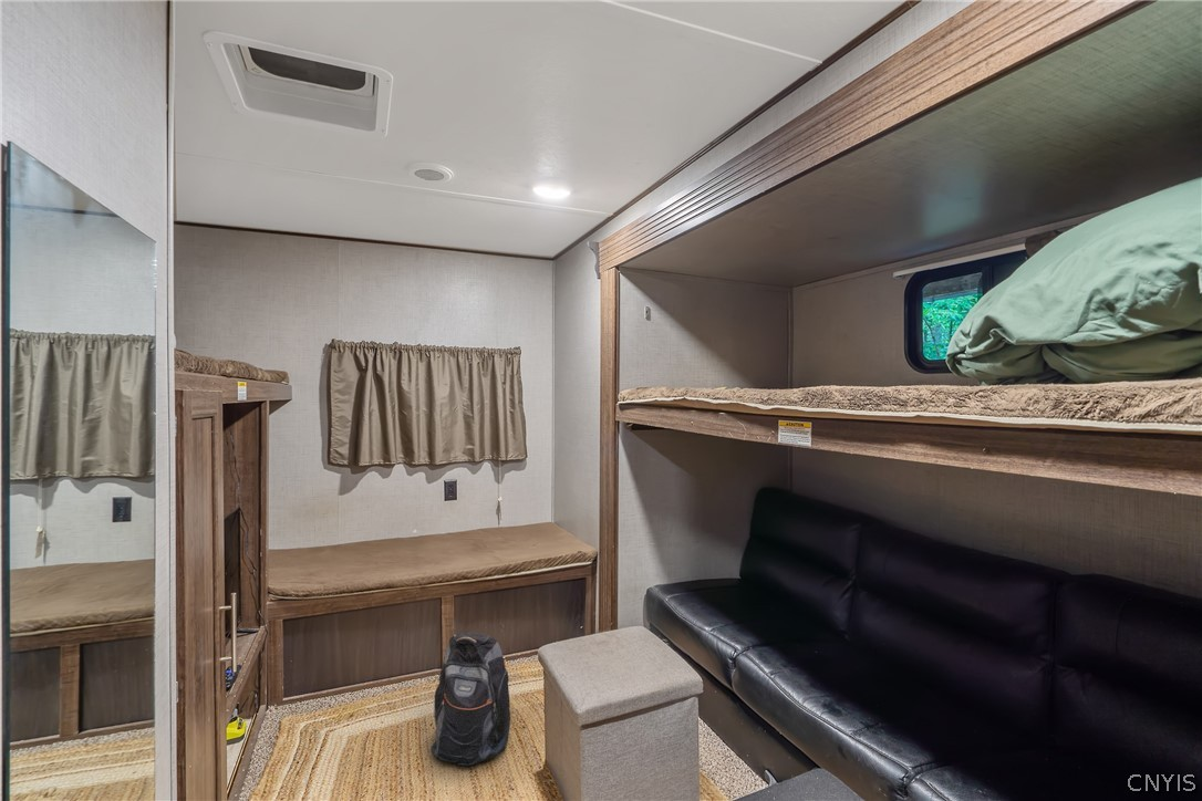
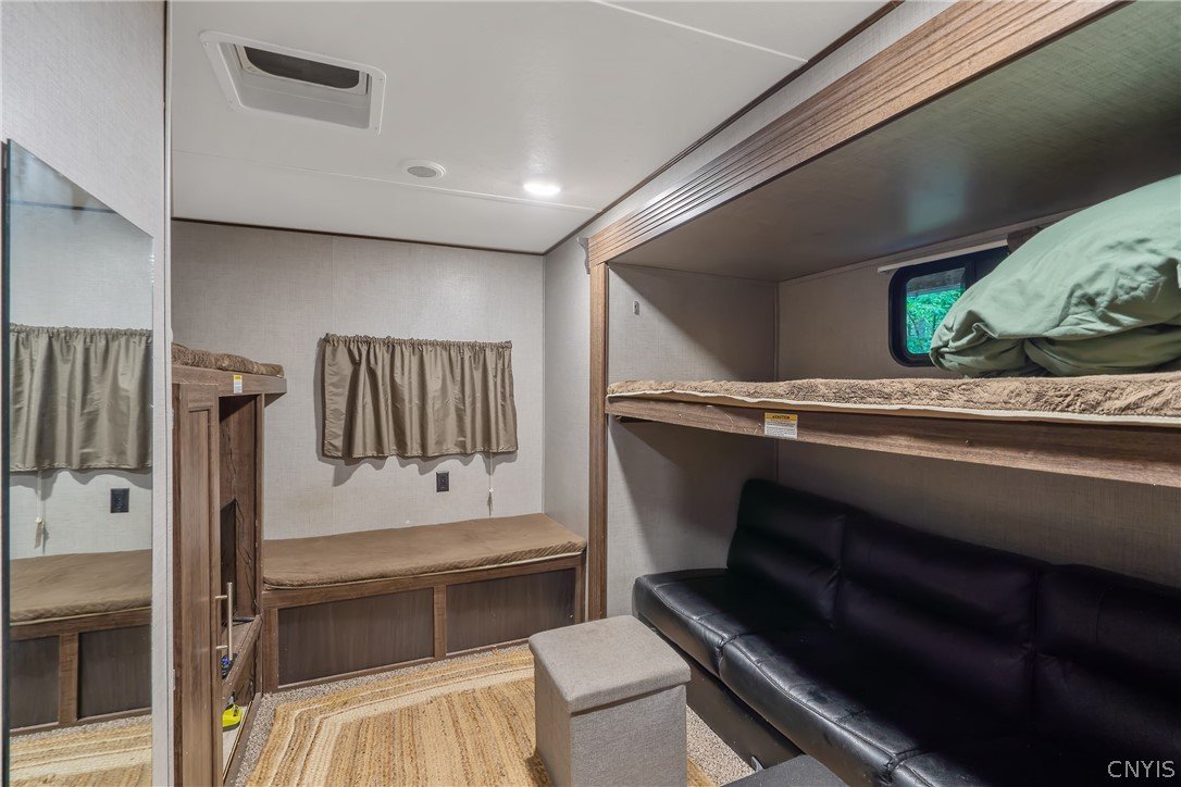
- backpack (470, 689)
